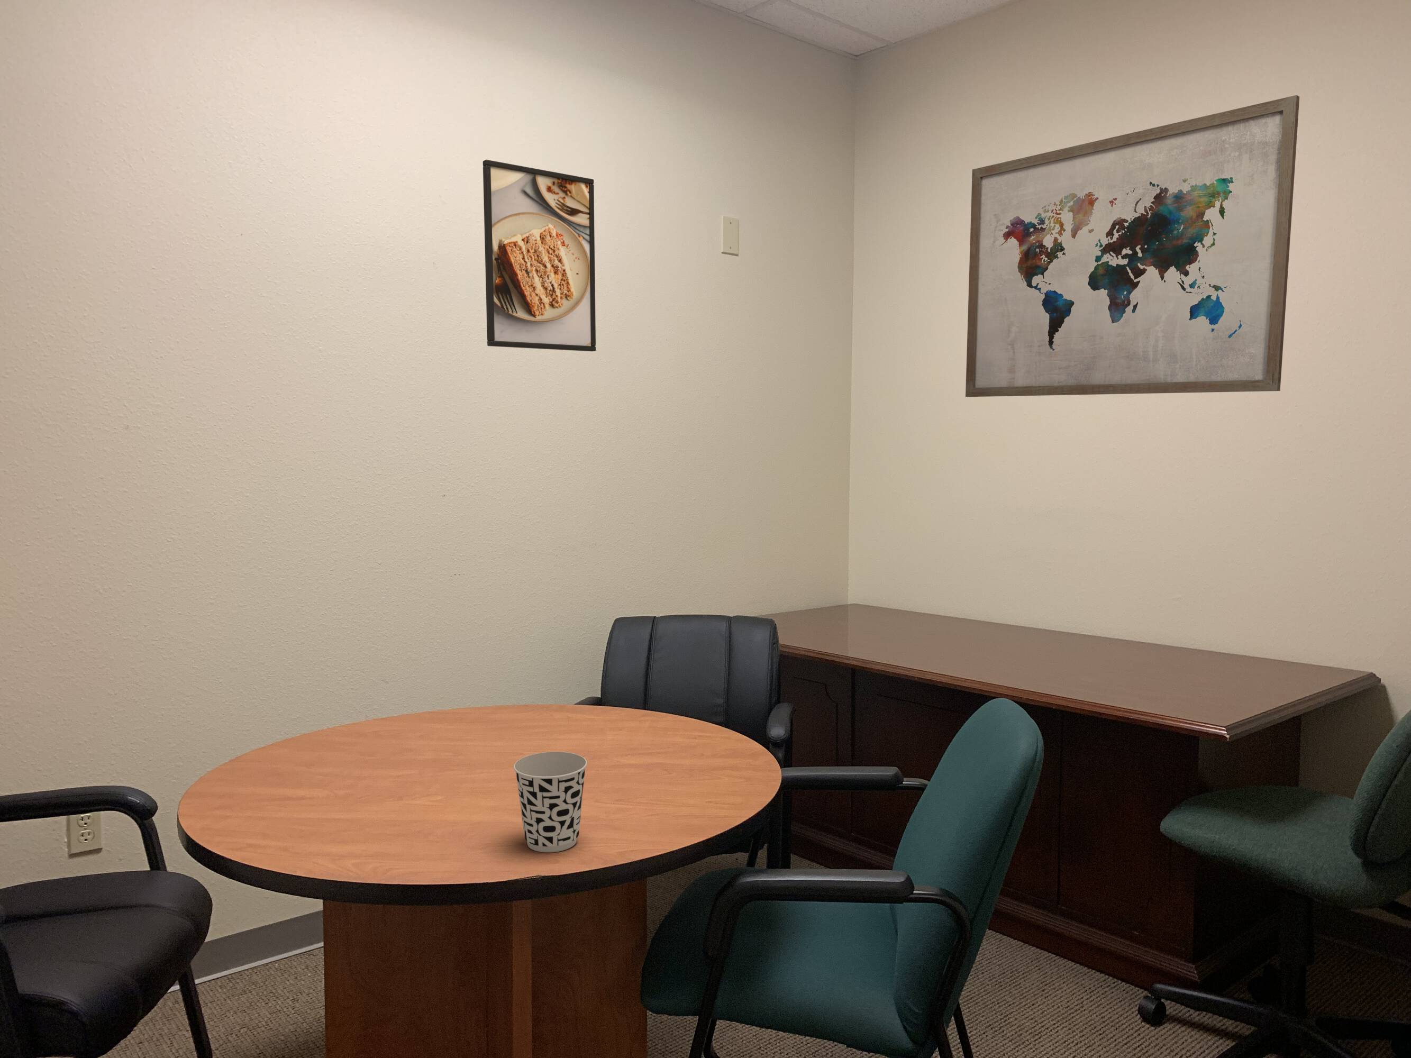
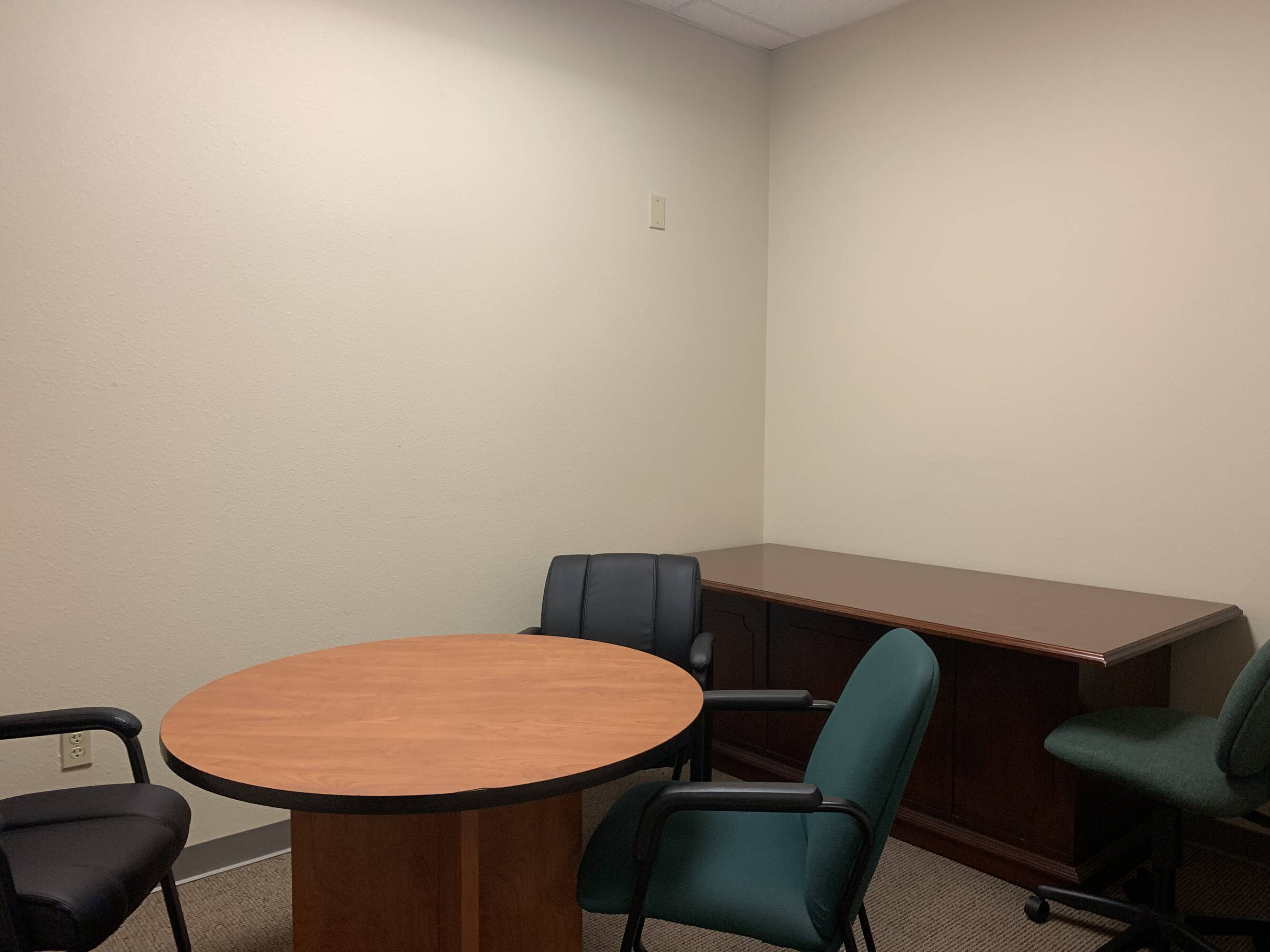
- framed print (542, 260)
- cup (551, 802)
- wall art (1109, 268)
